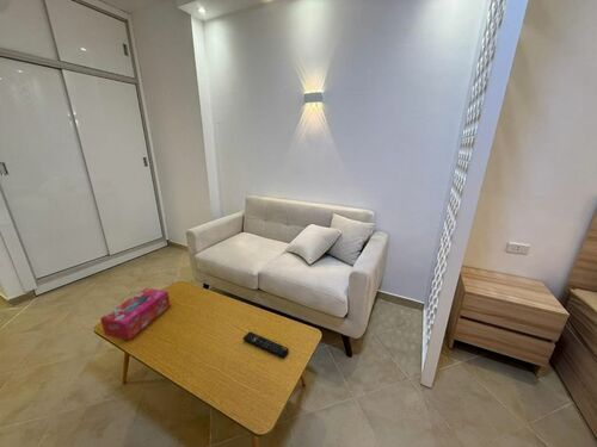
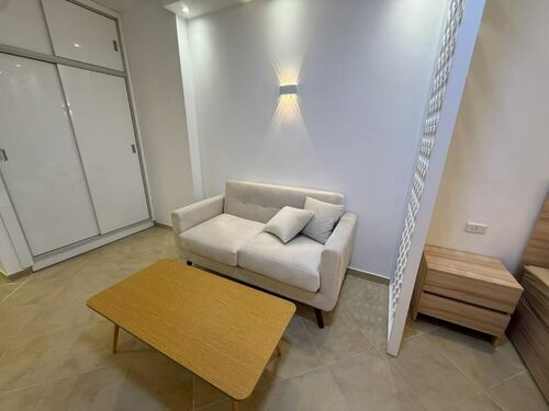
- remote control (265, 343)
- tissue box (139, 311)
